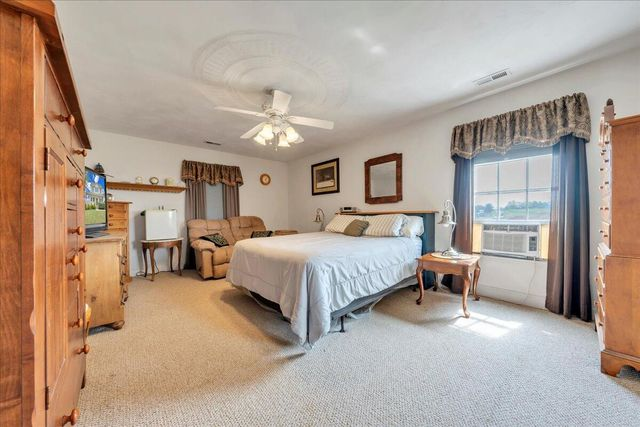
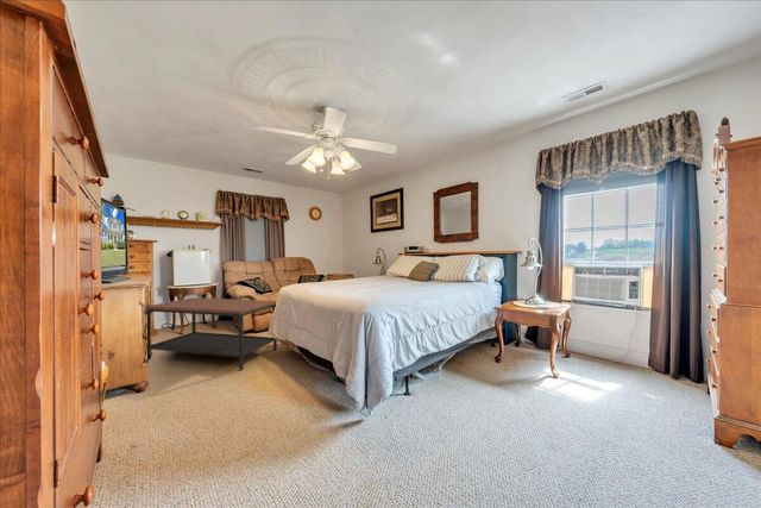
+ coffee table (214, 333)
